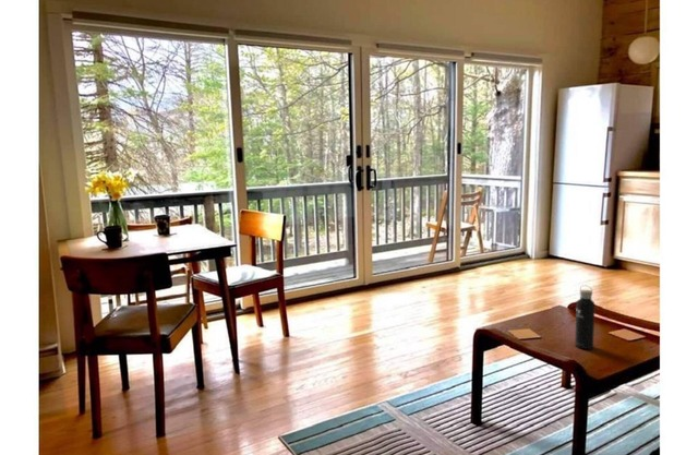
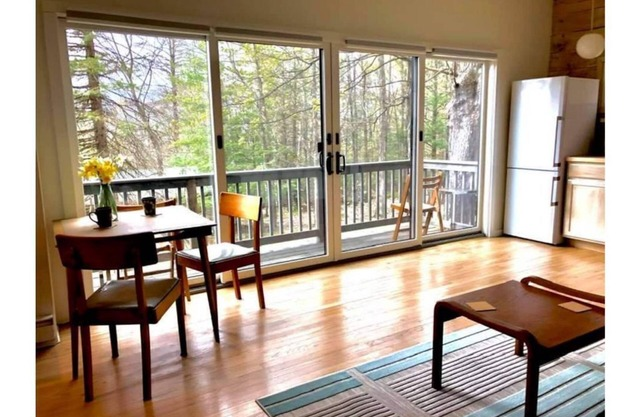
- water bottle (585, 315)
